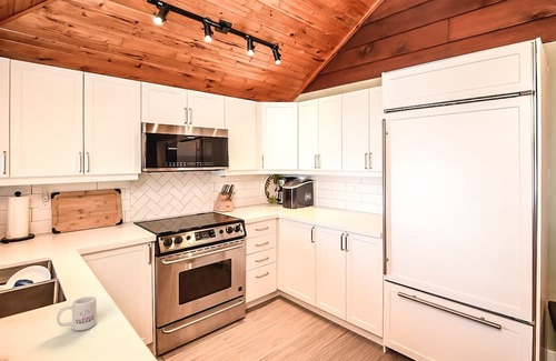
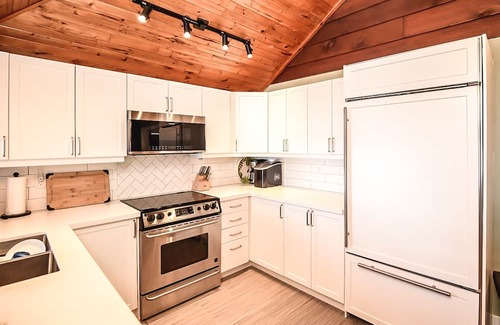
- mug (77, 314)
